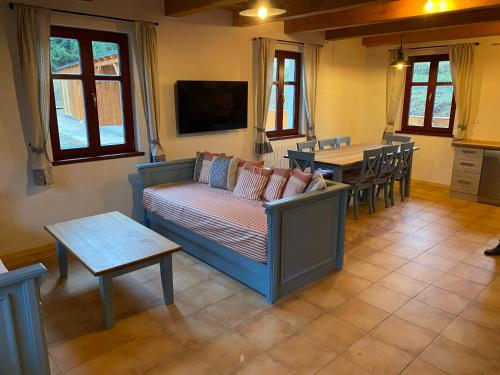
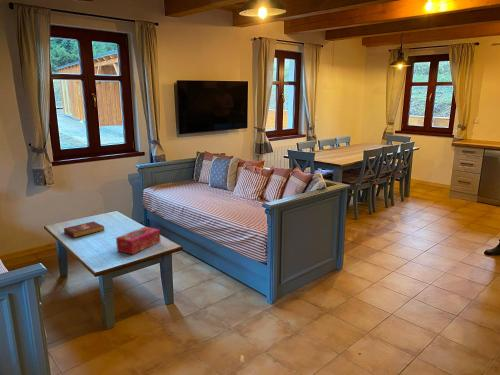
+ tissue box (139, 239)
+ book (84, 229)
